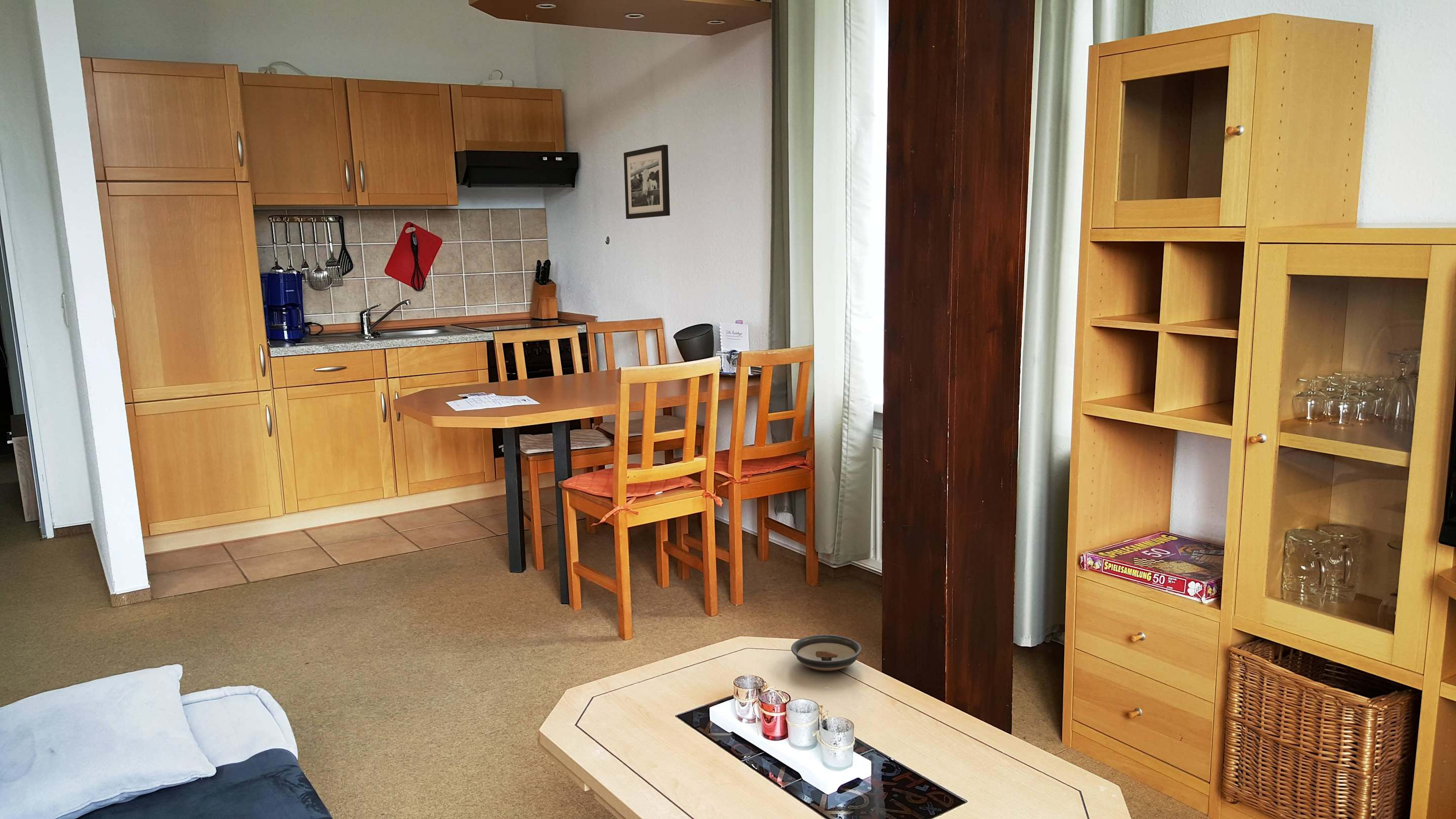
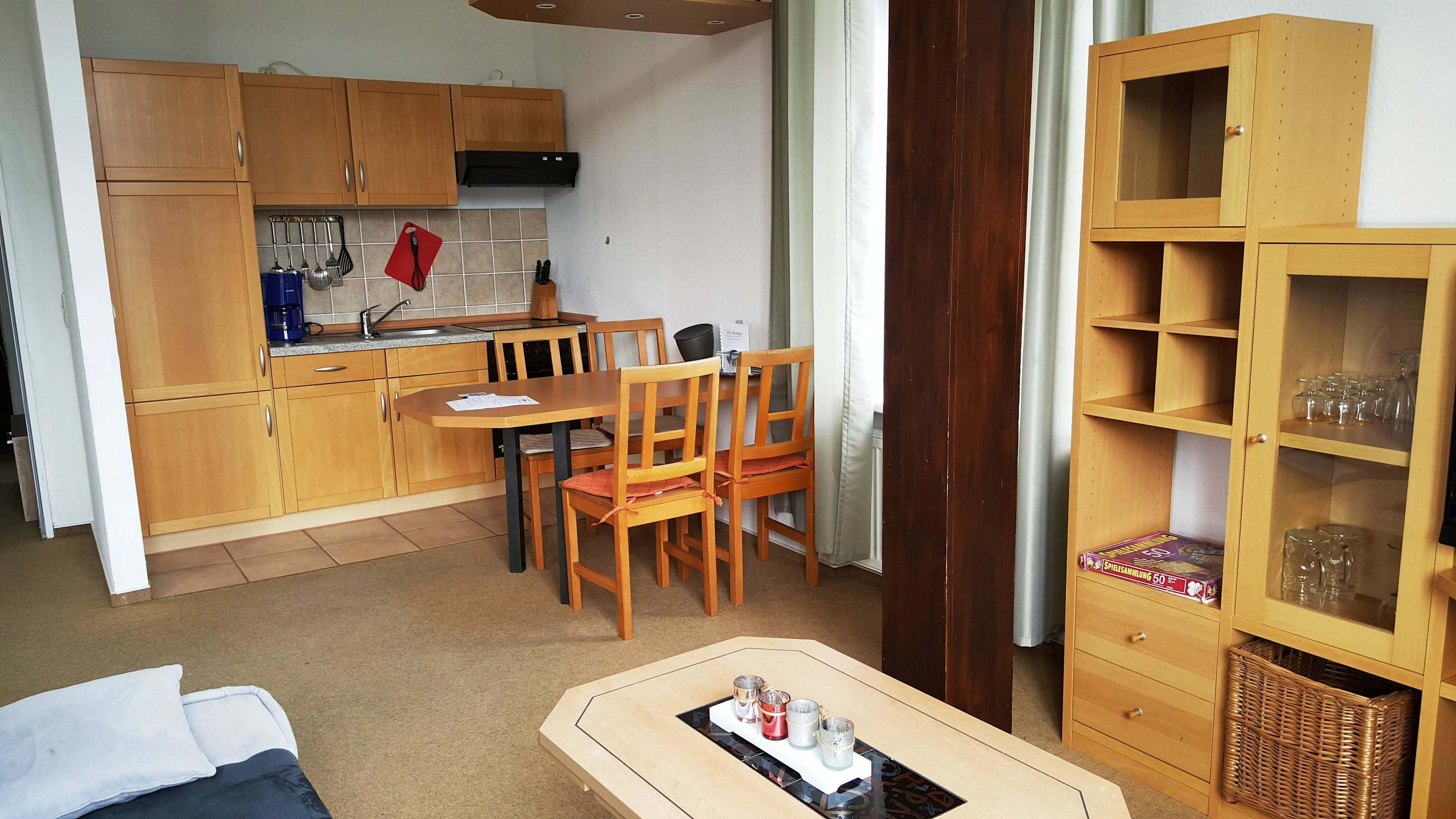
- saucer (826, 656)
- picture frame (646, 183)
